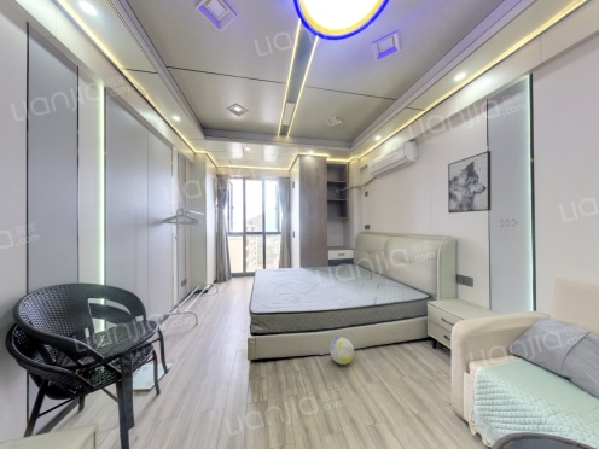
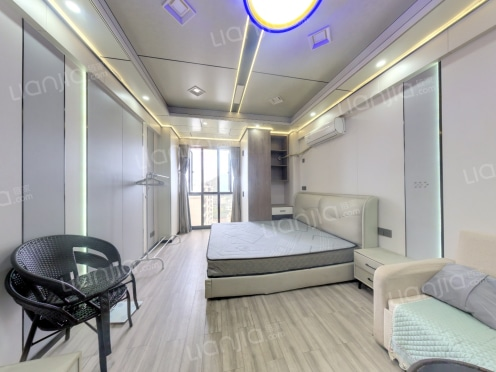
- ball (342, 350)
- wall art (467, 185)
